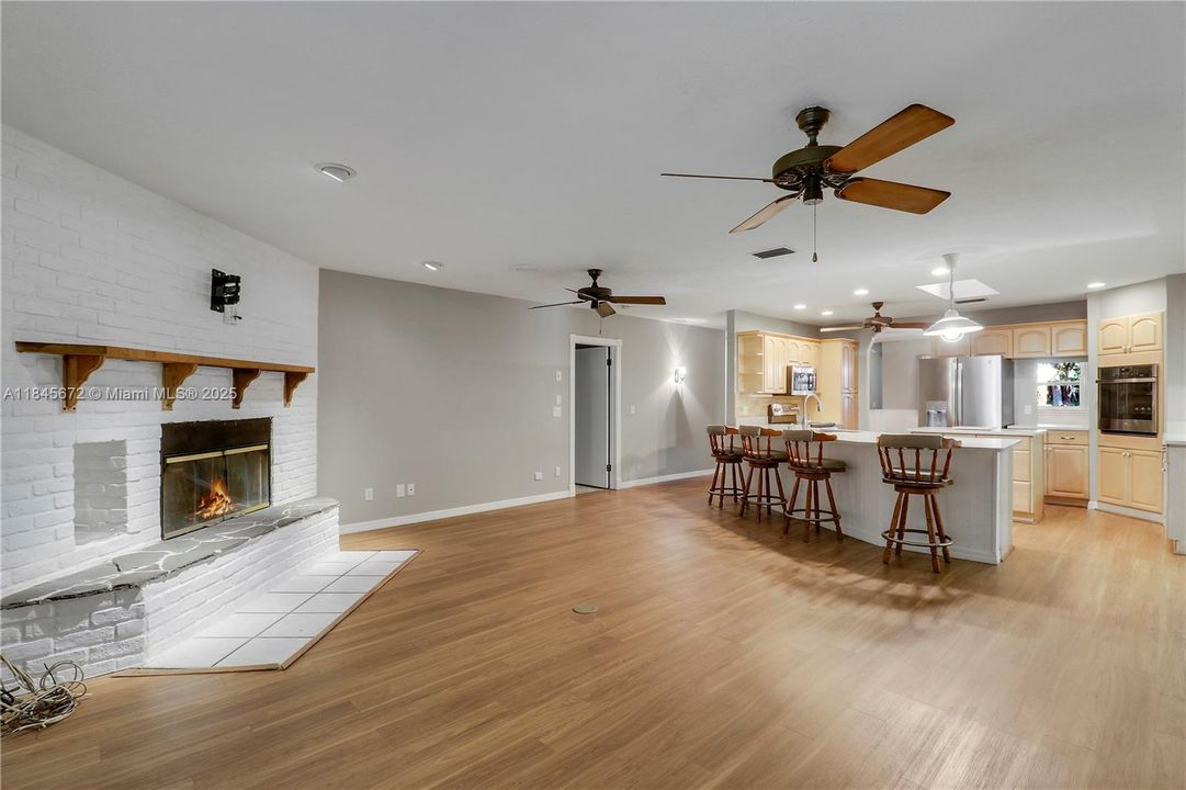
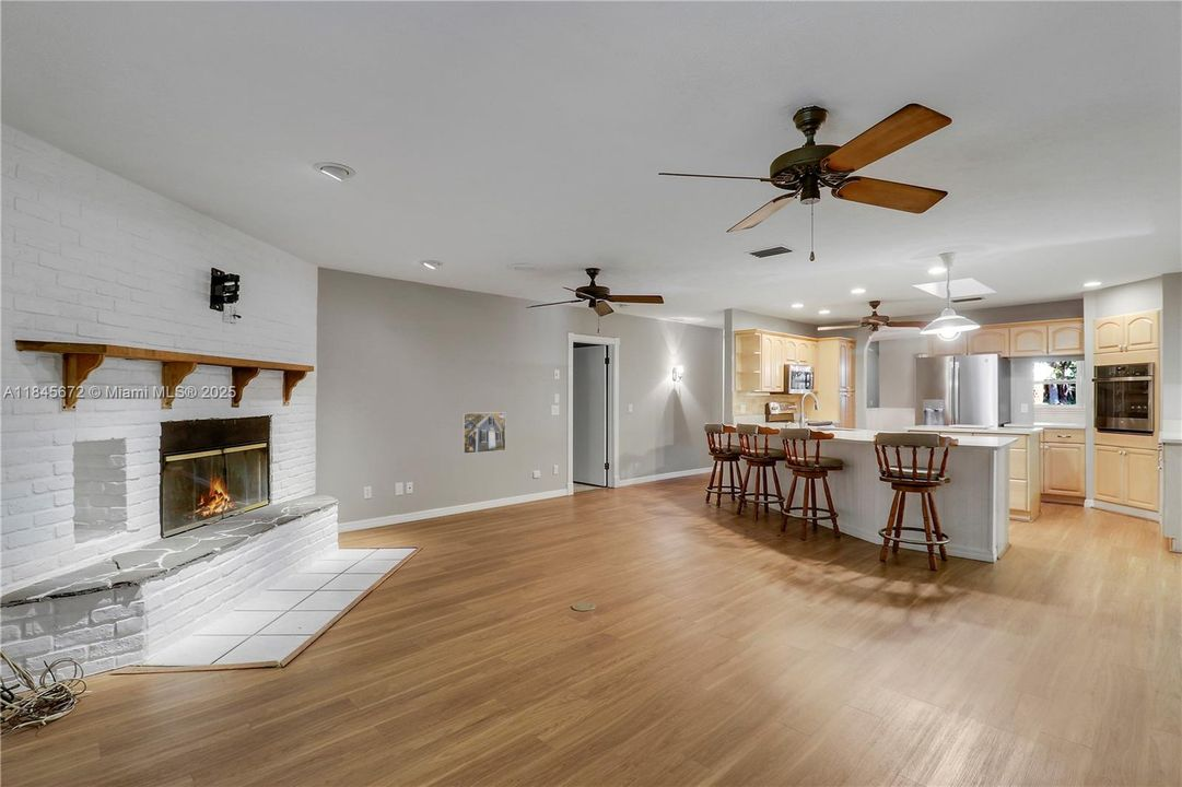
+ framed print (484, 432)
